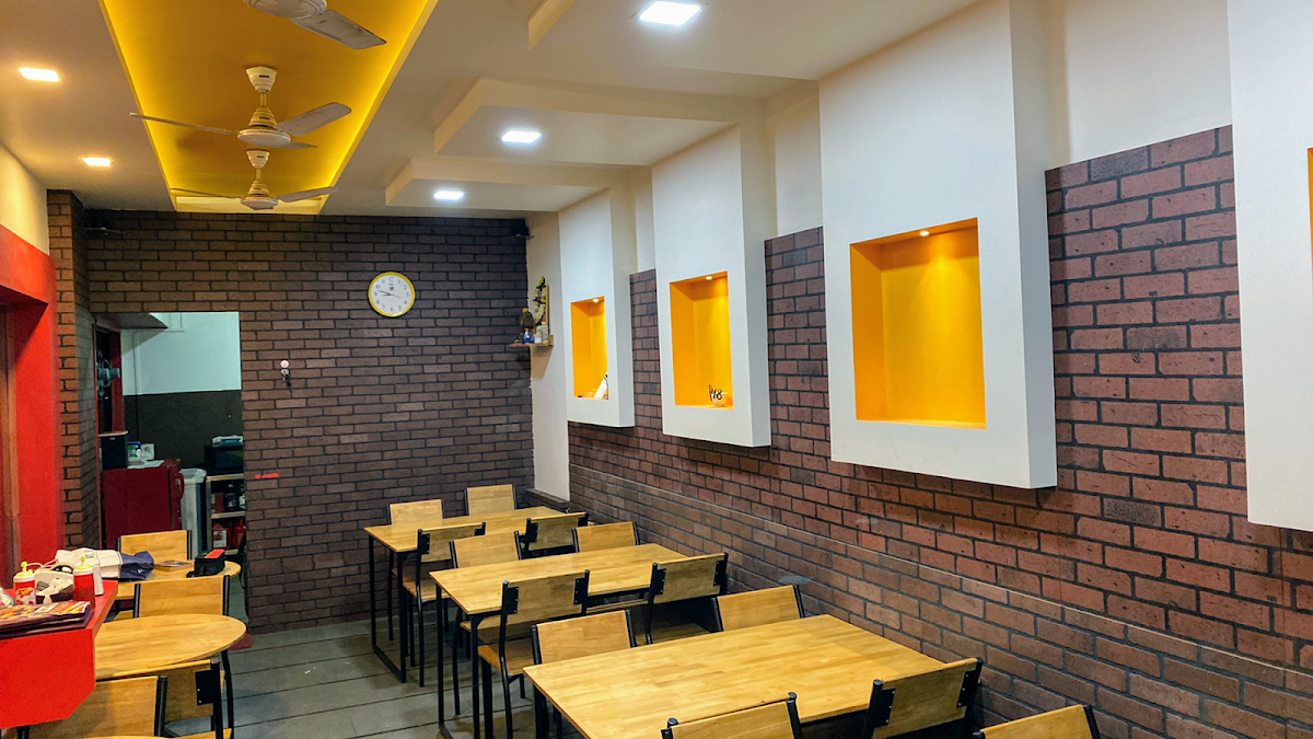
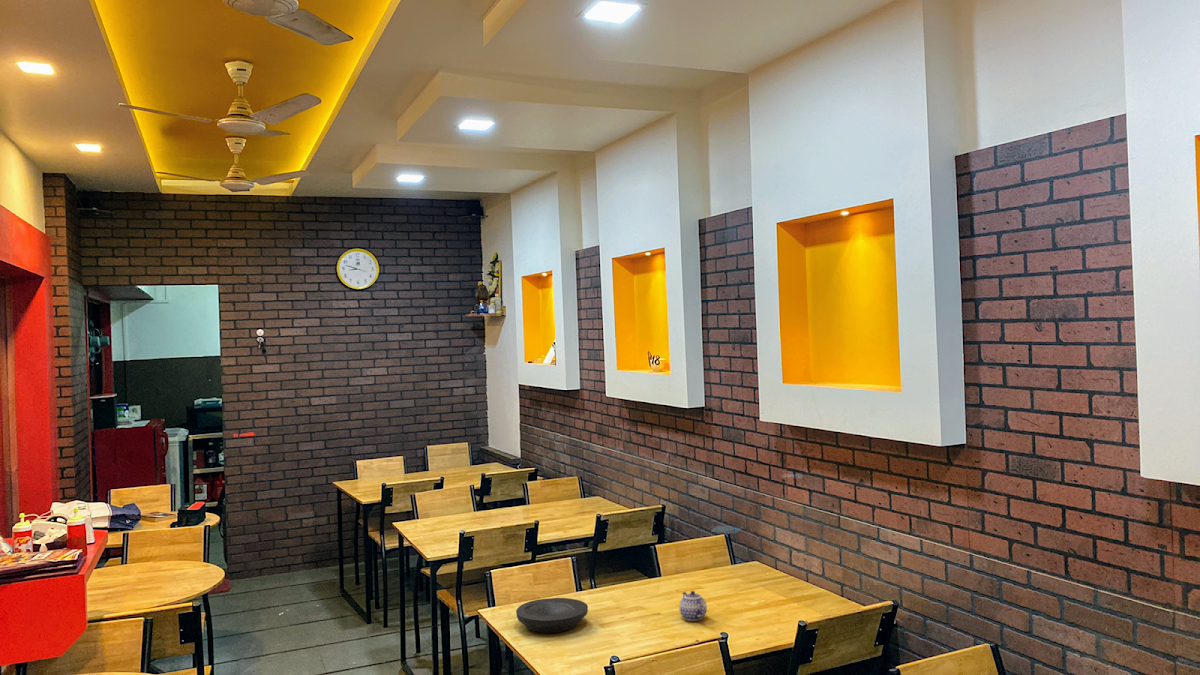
+ teapot (692, 604)
+ plate (552, 616)
